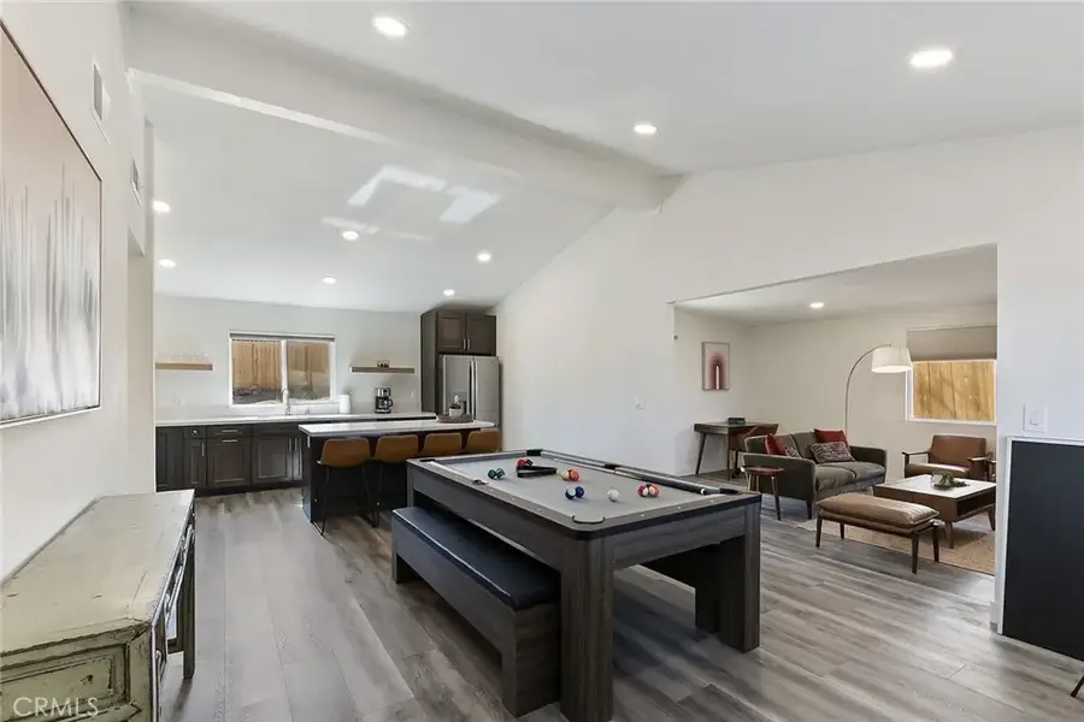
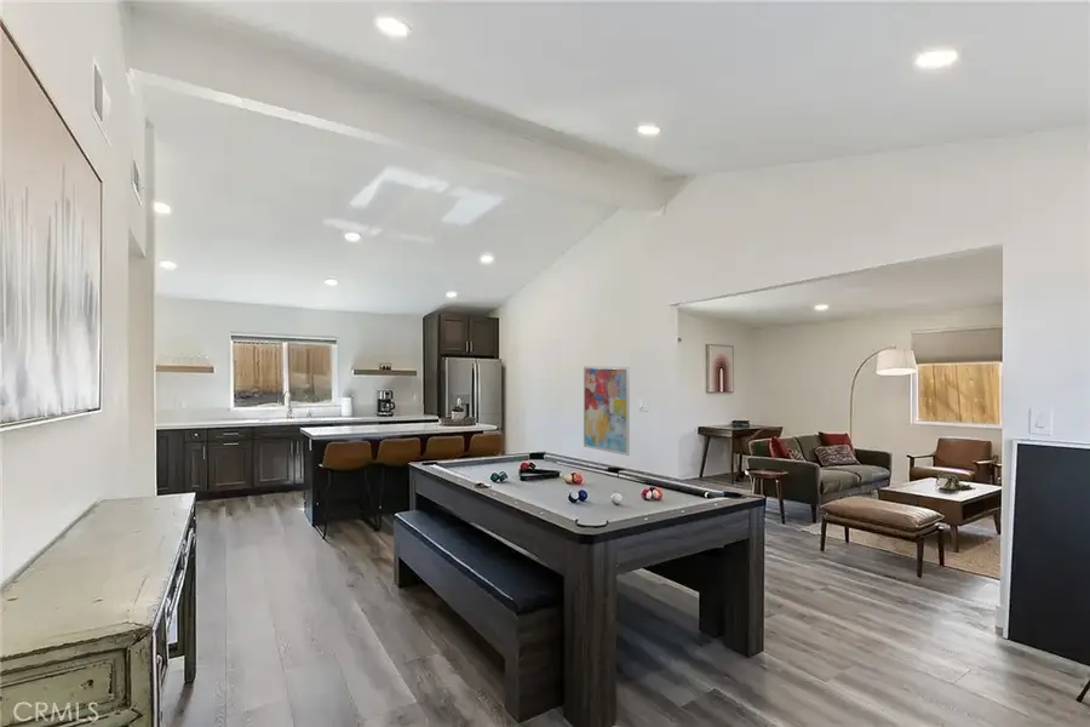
+ wall art (604, 408)
